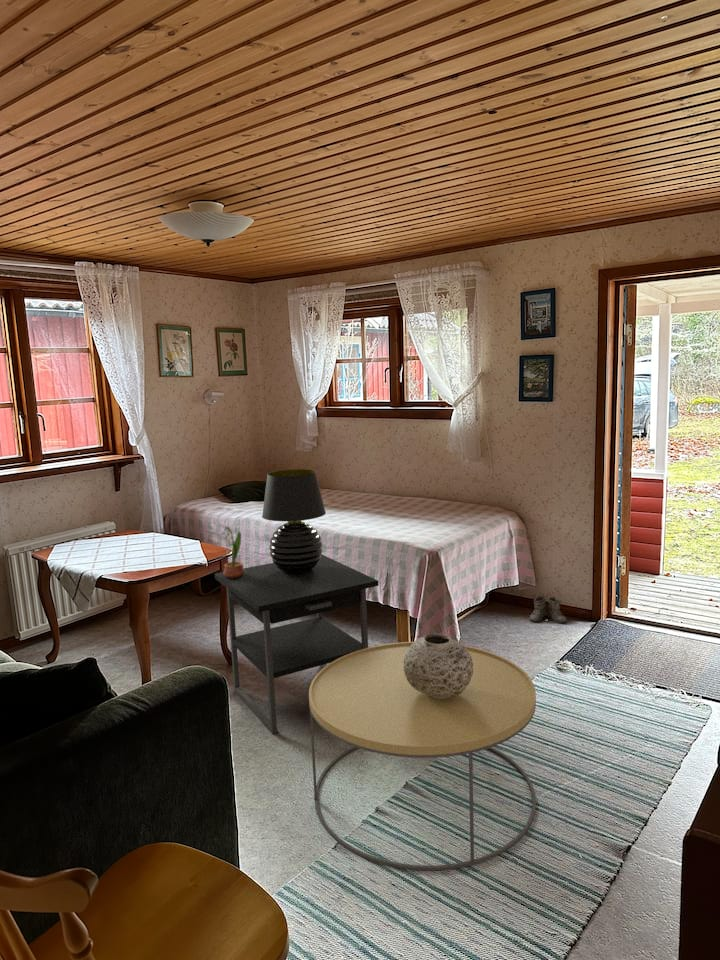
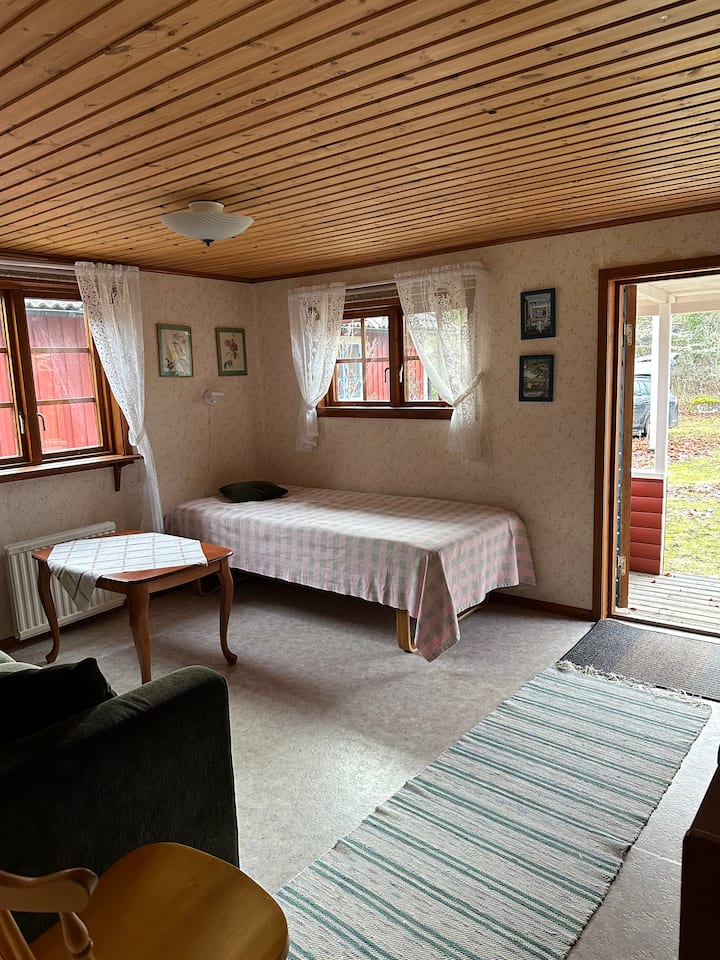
- table lamp (294, 521)
- vase (438, 662)
- nightstand (297, 637)
- coffee table (422, 739)
- boots (545, 609)
- potted flower (232, 550)
